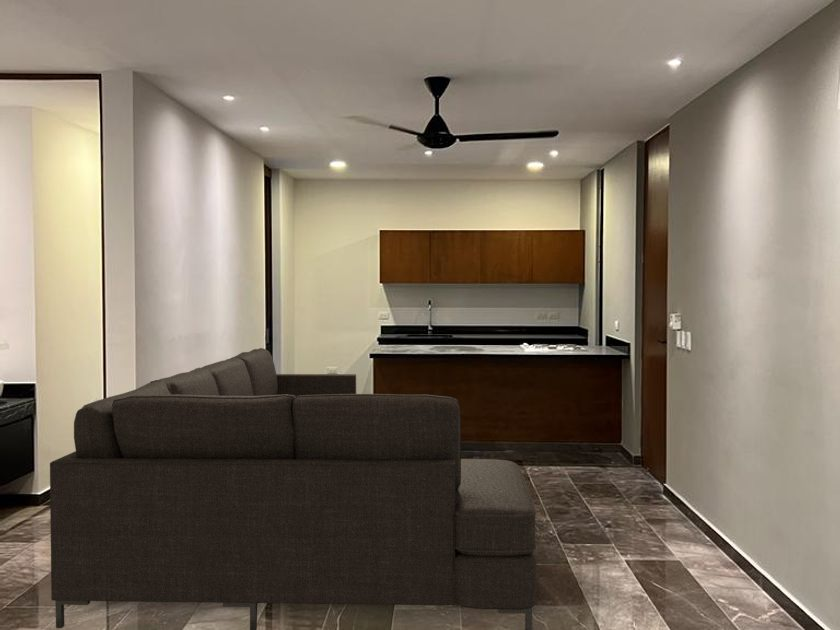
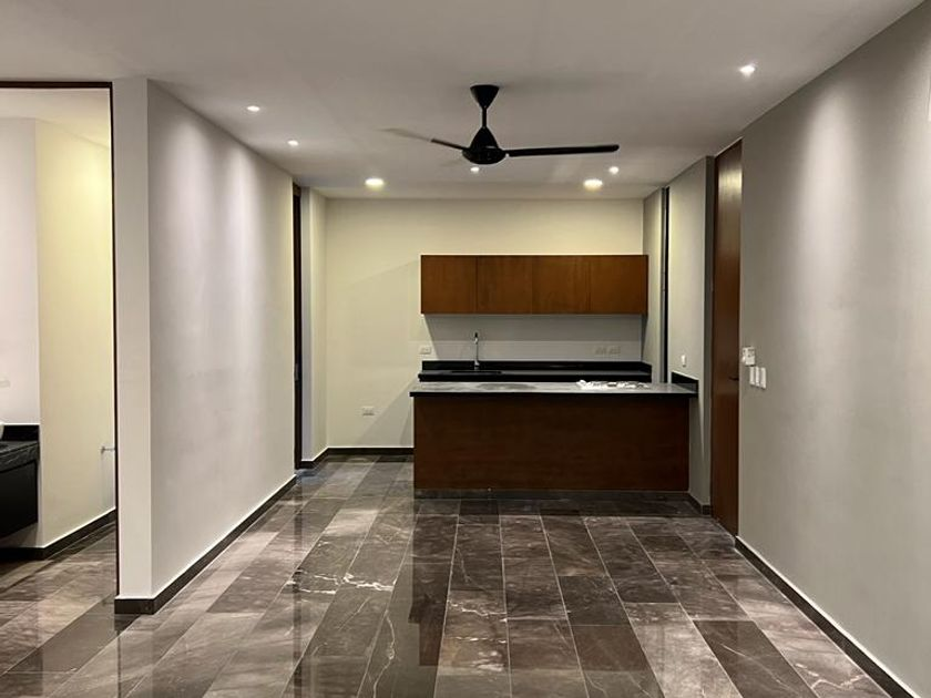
- sofa (344, 440)
